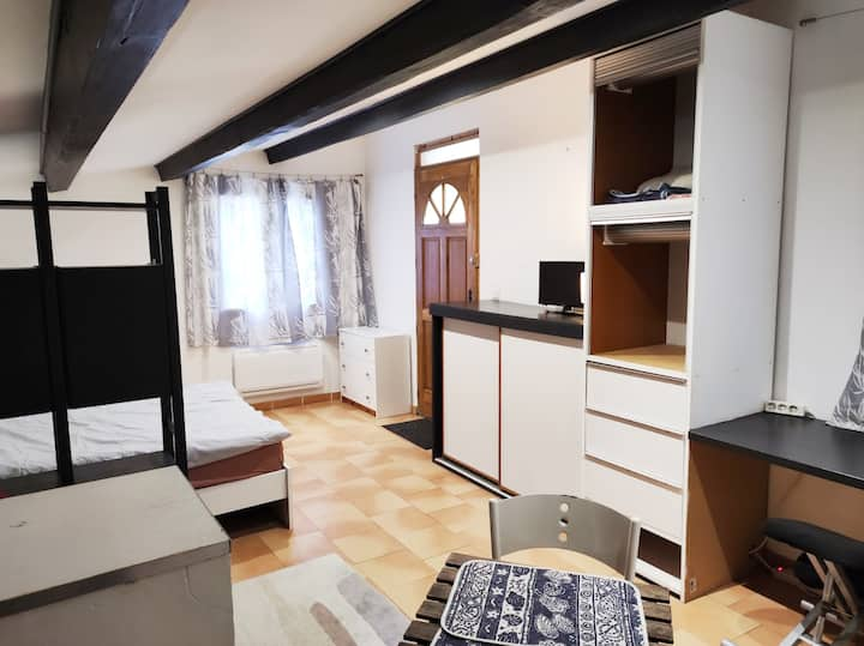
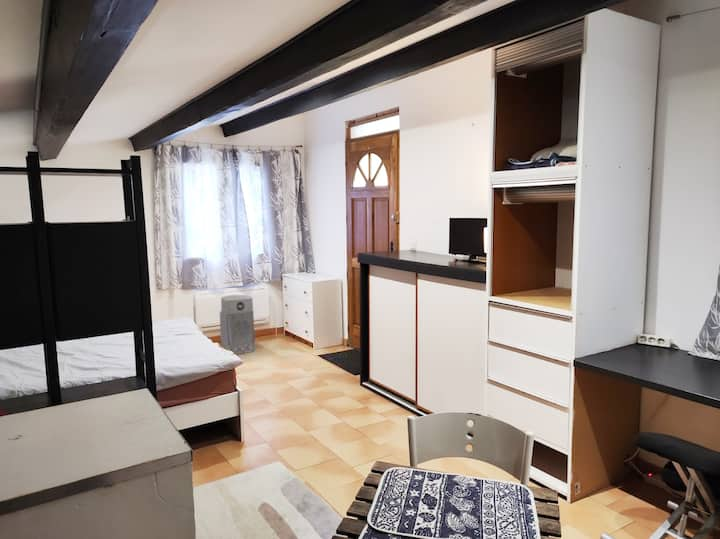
+ air purifier (237, 323)
